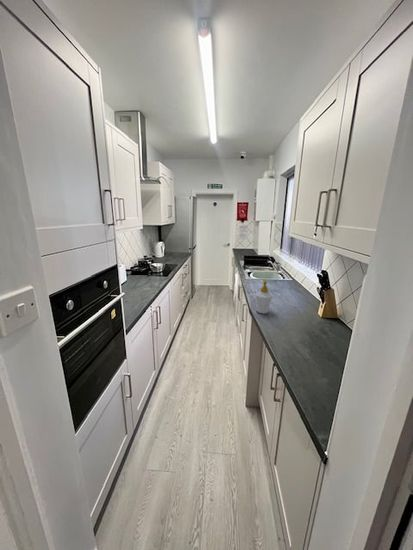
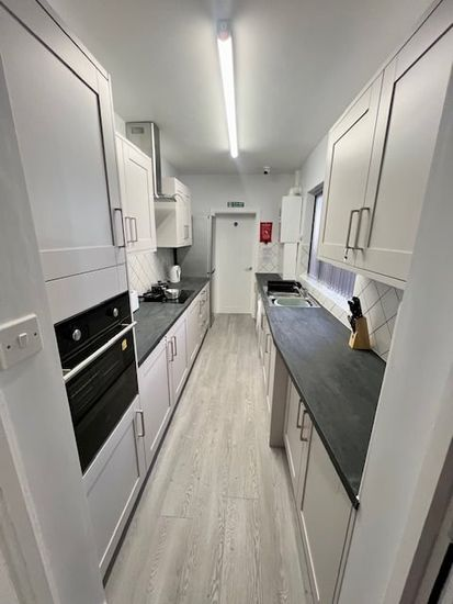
- soap bottle (263, 296)
